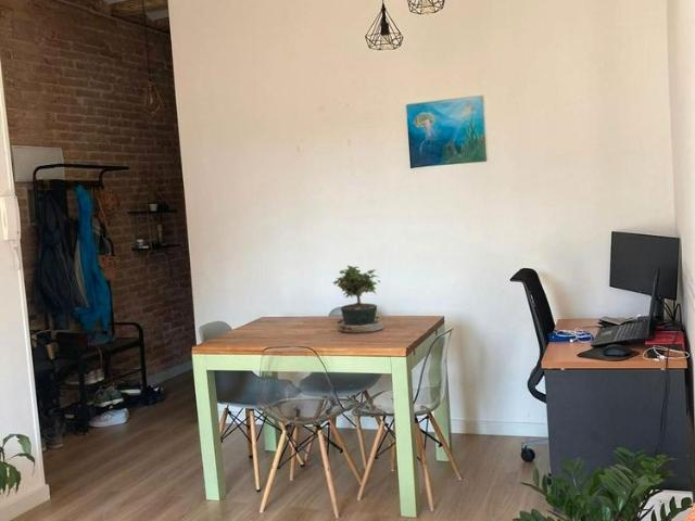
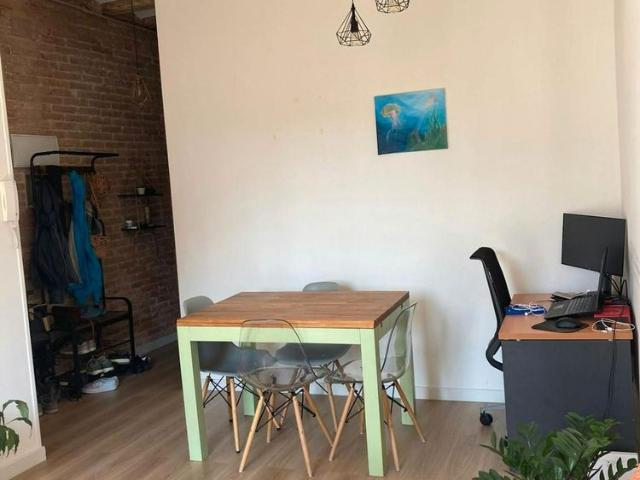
- potted plant (354, 295)
